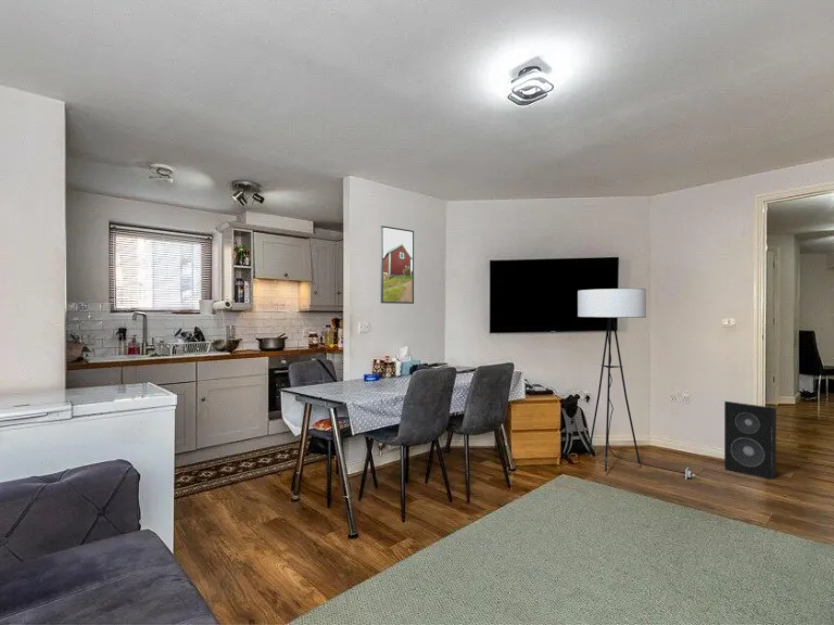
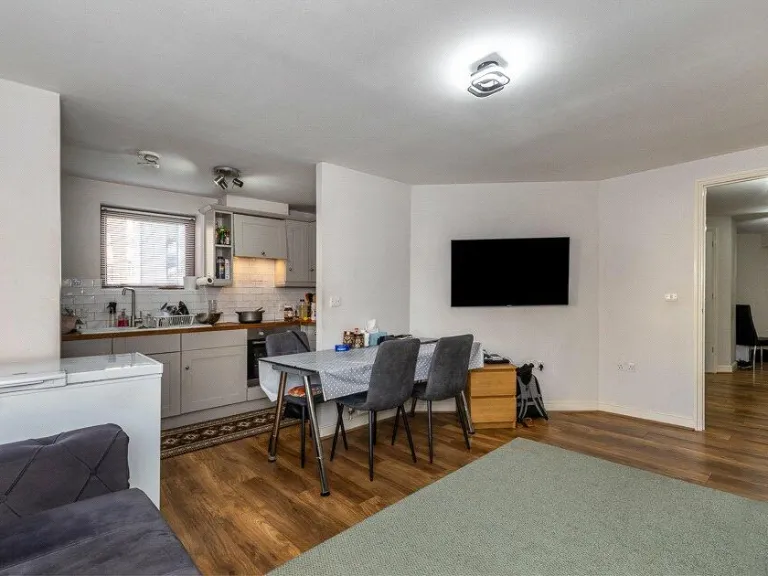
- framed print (397, 266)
- speaker (753, 435)
- floor lamp (623, 380)
